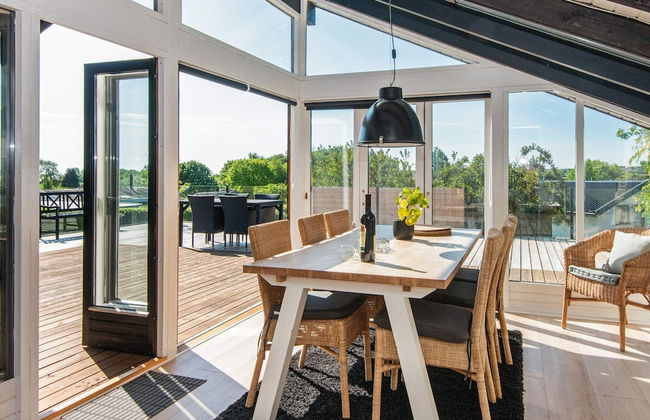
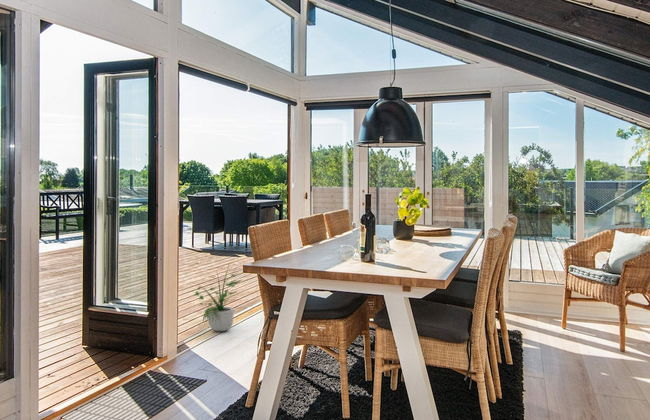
+ potted plant (217, 296)
